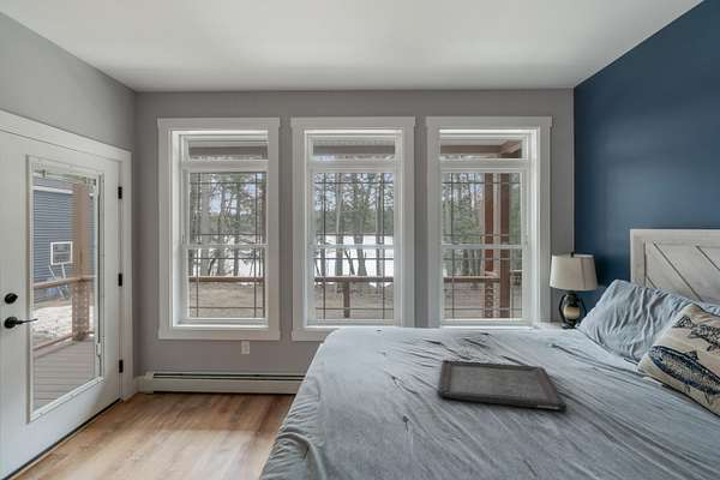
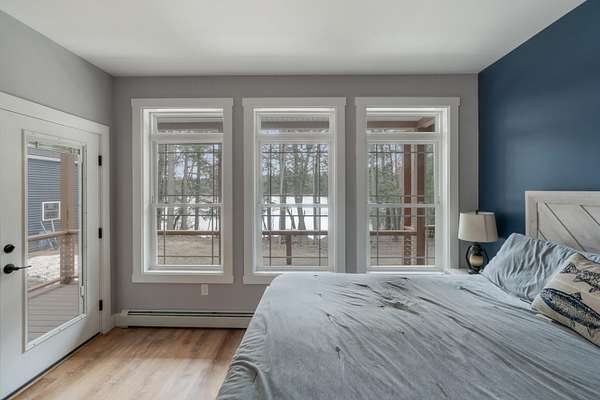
- serving tray (494, 380)
